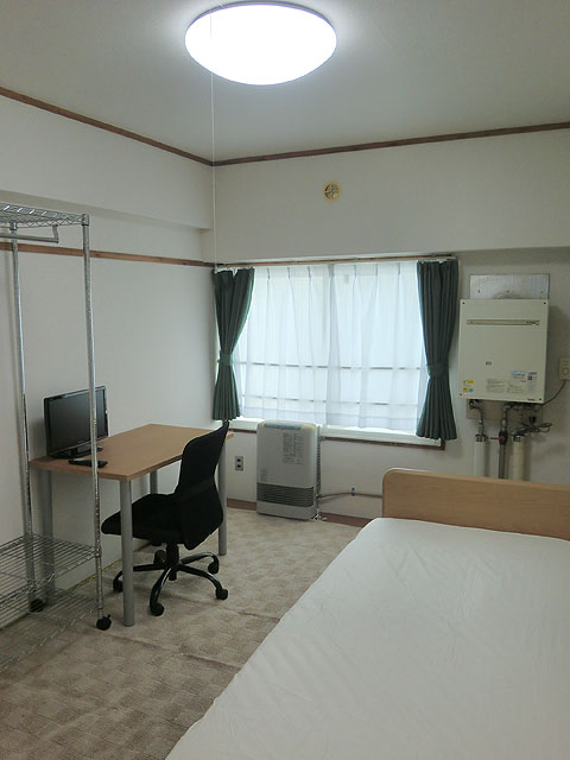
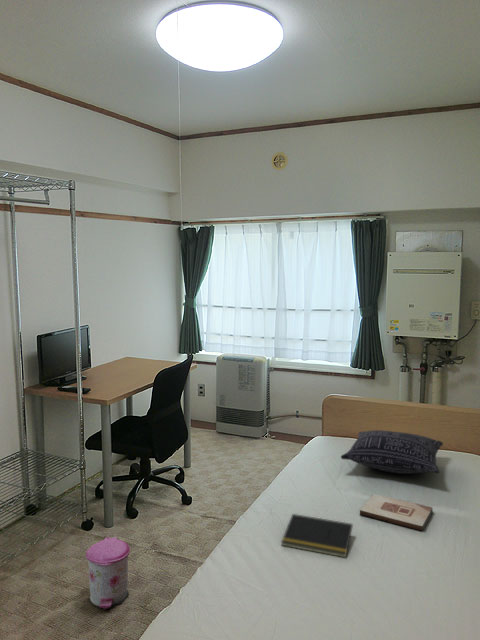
+ pillow (393, 450)
+ notepad (317, 534)
+ trash can (108, 570)
+ wooden plaque (396, 511)
